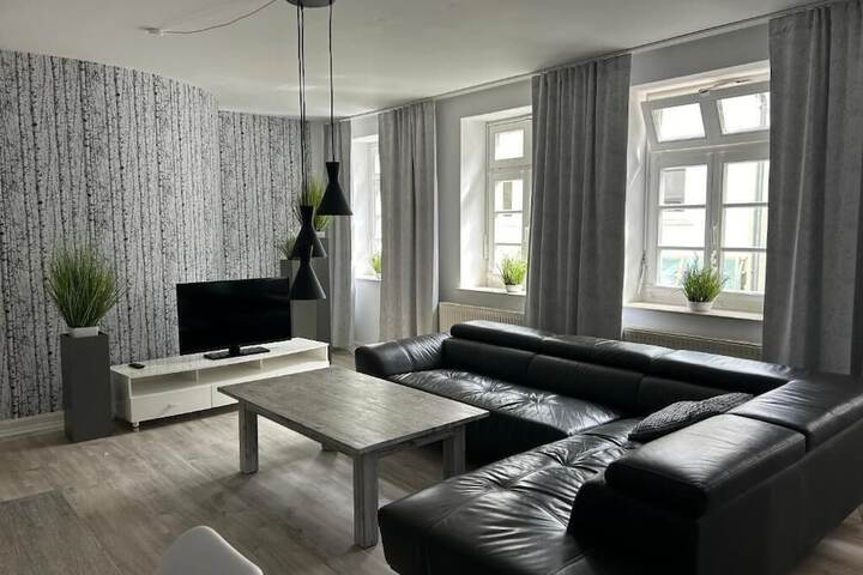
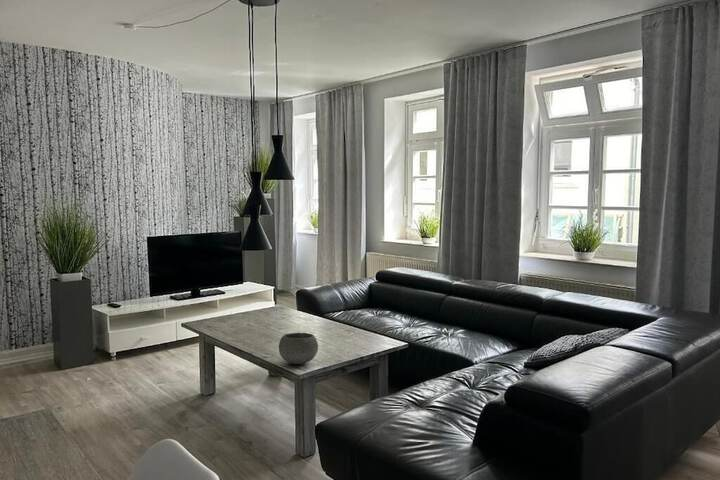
+ bowl (298, 348)
